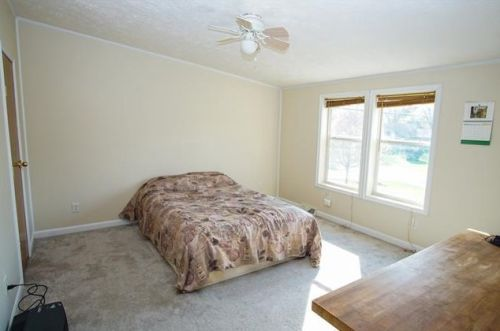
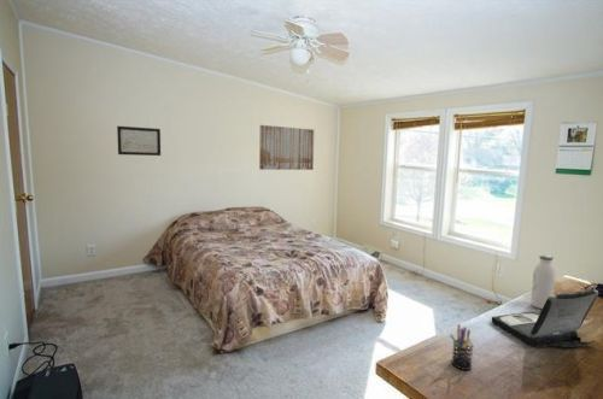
+ laptop (543, 309)
+ wall art (139, 141)
+ wall art (287, 148)
+ pen holder (459, 346)
+ water bottle (543, 281)
